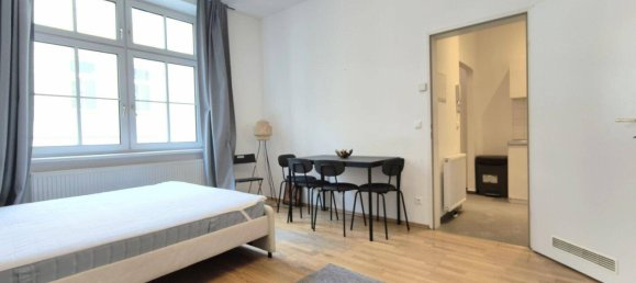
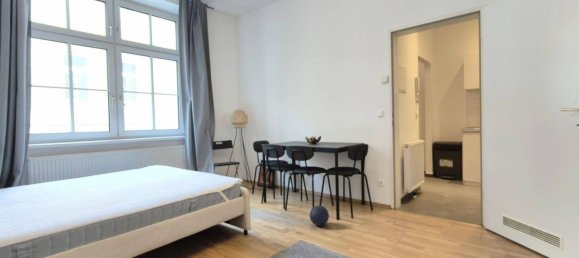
+ ball (319, 215)
